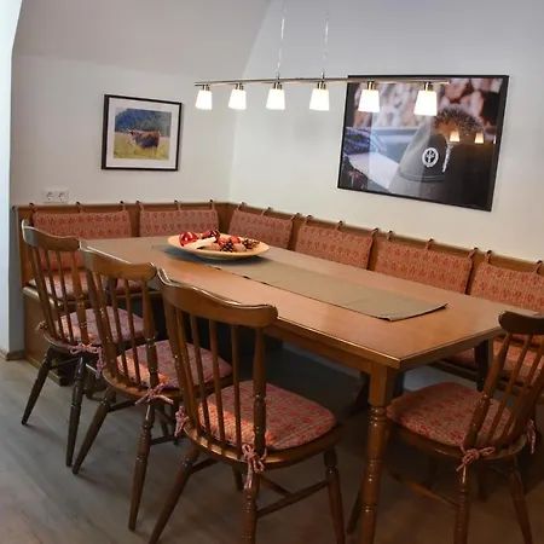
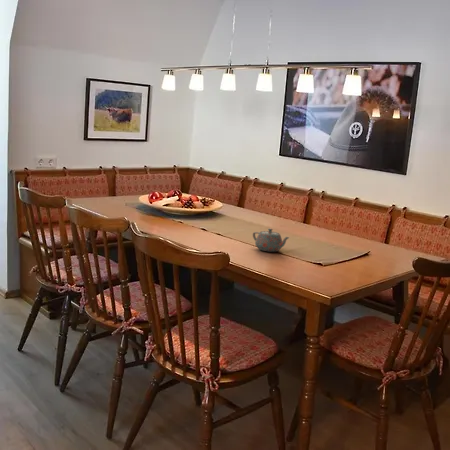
+ teapot (270, 239)
